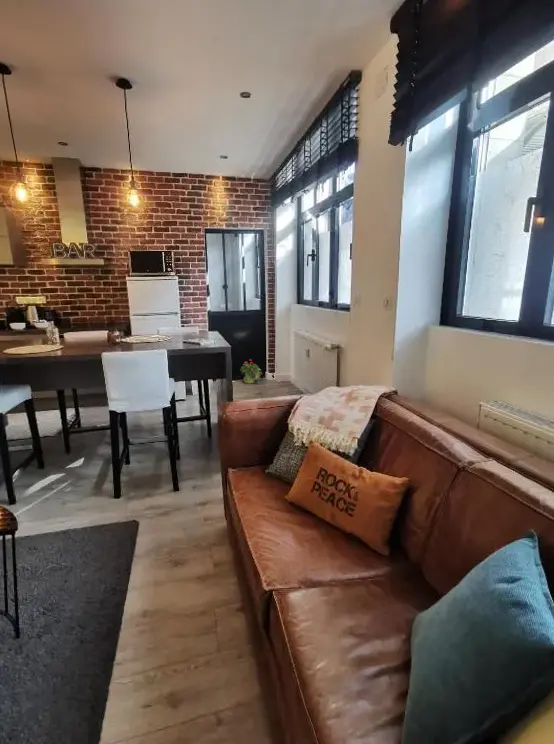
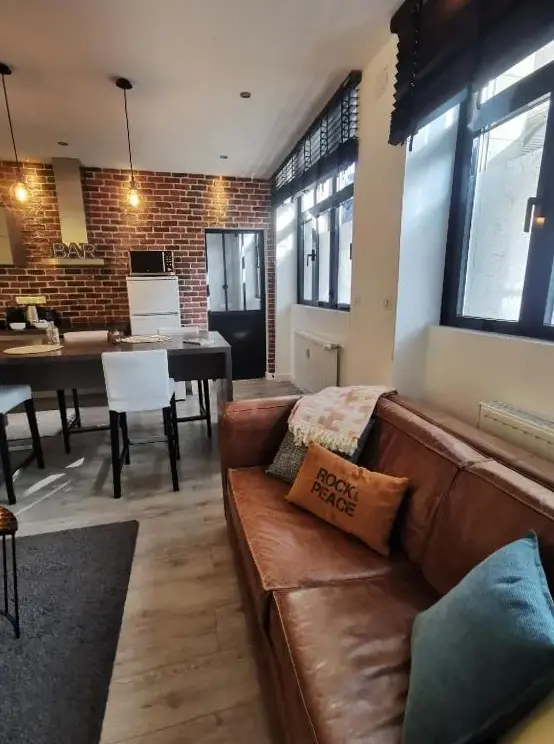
- potted plant (251, 371)
